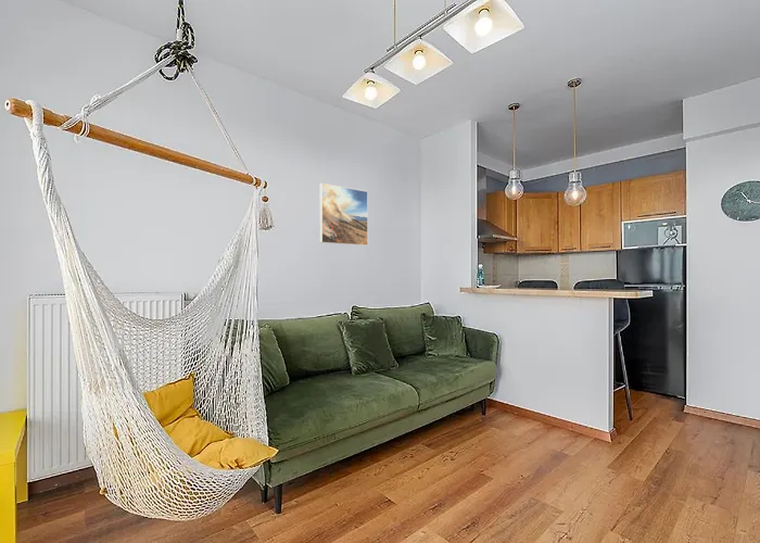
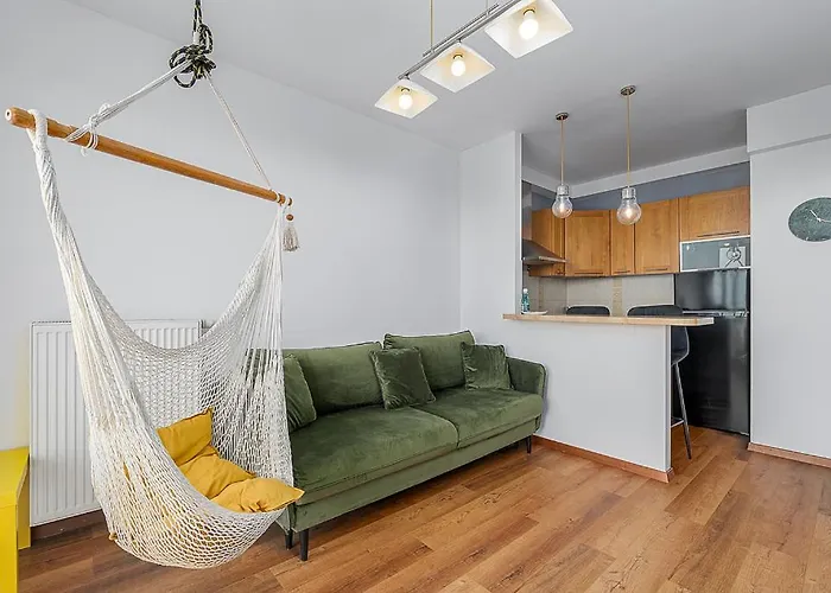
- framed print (344, 215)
